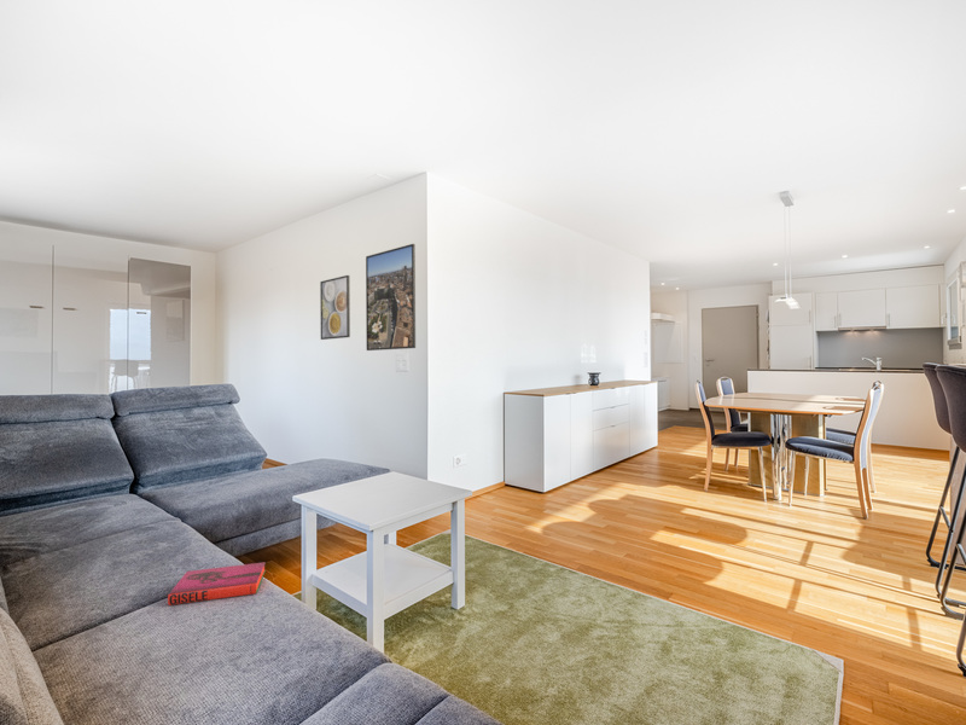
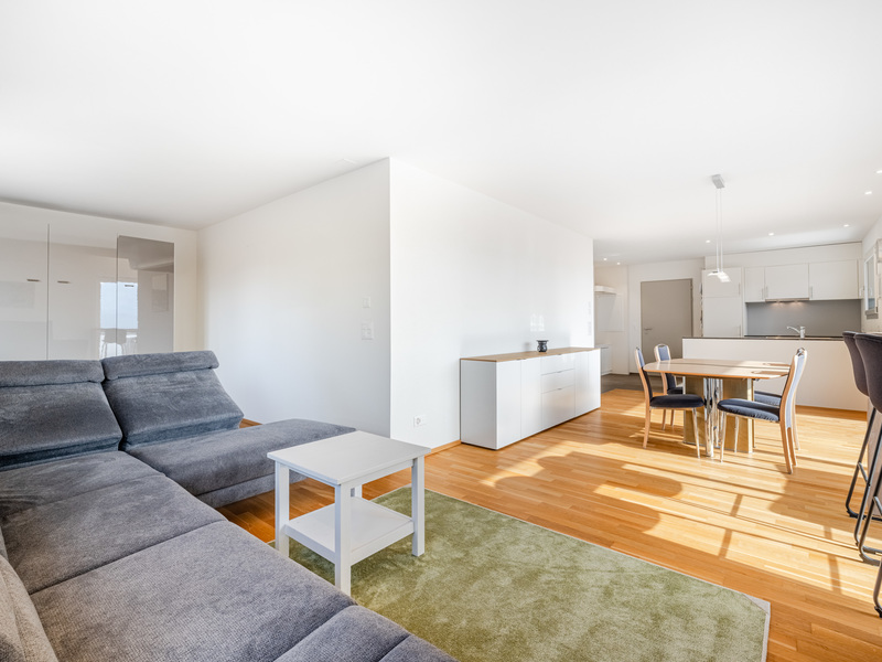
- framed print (389, 300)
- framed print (334, 308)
- hardback book (220, 581)
